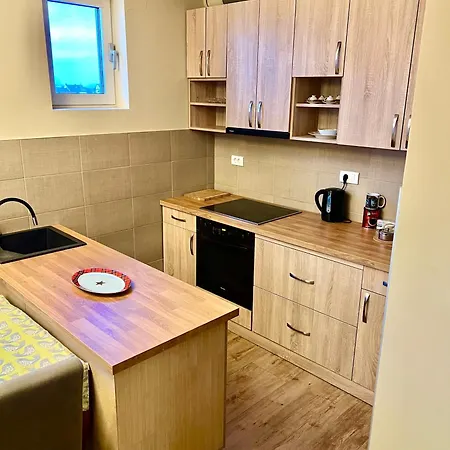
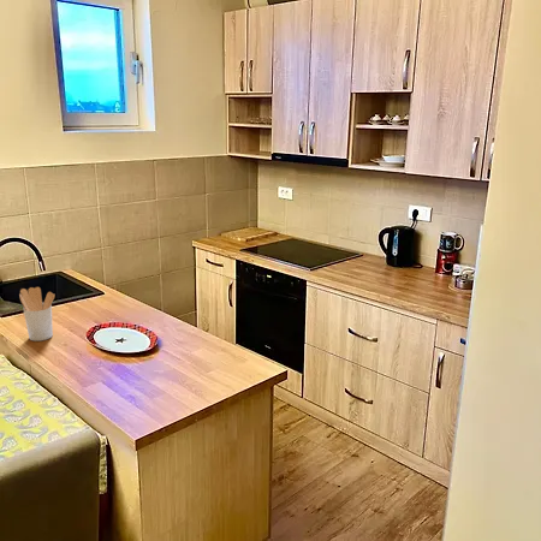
+ utensil holder (36, 313)
